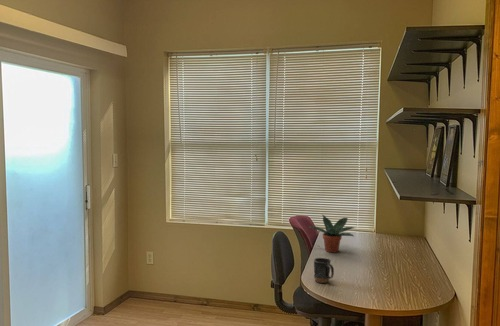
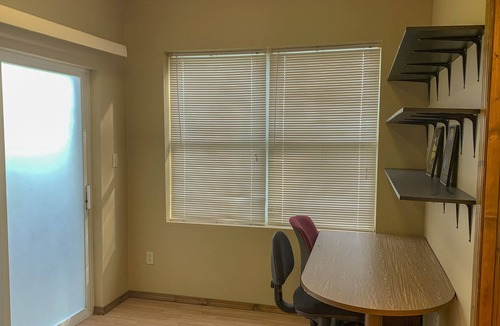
- mug (323, 270)
- potted plant (332, 232)
